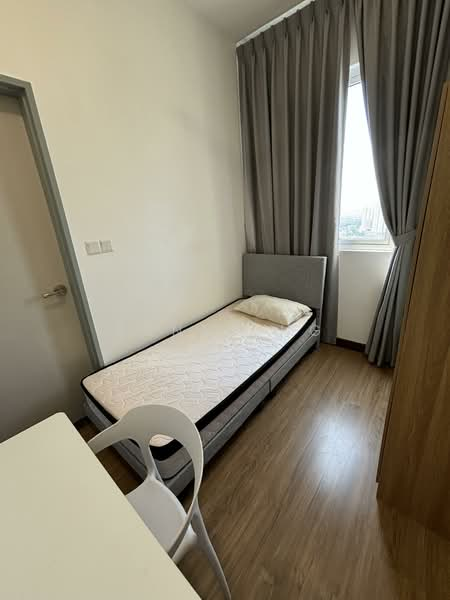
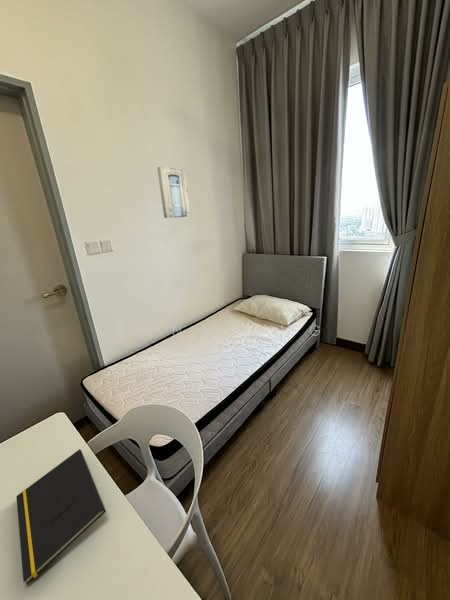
+ wall art (174, 193)
+ notepad (58, 503)
